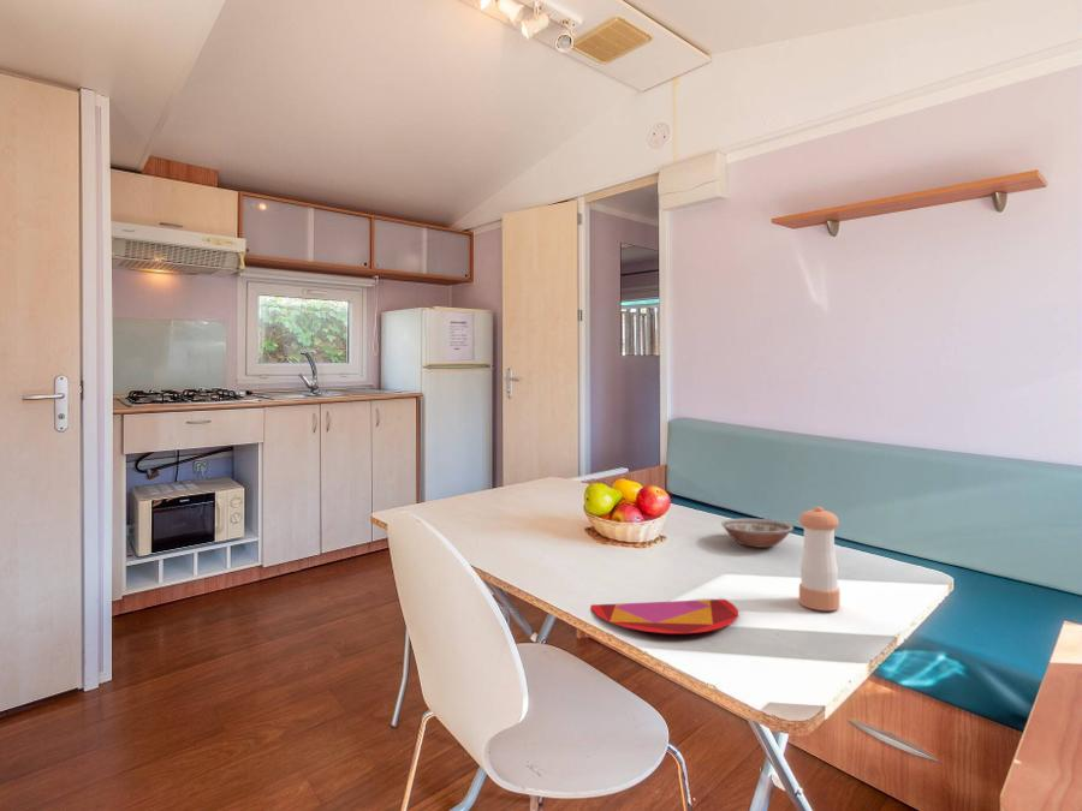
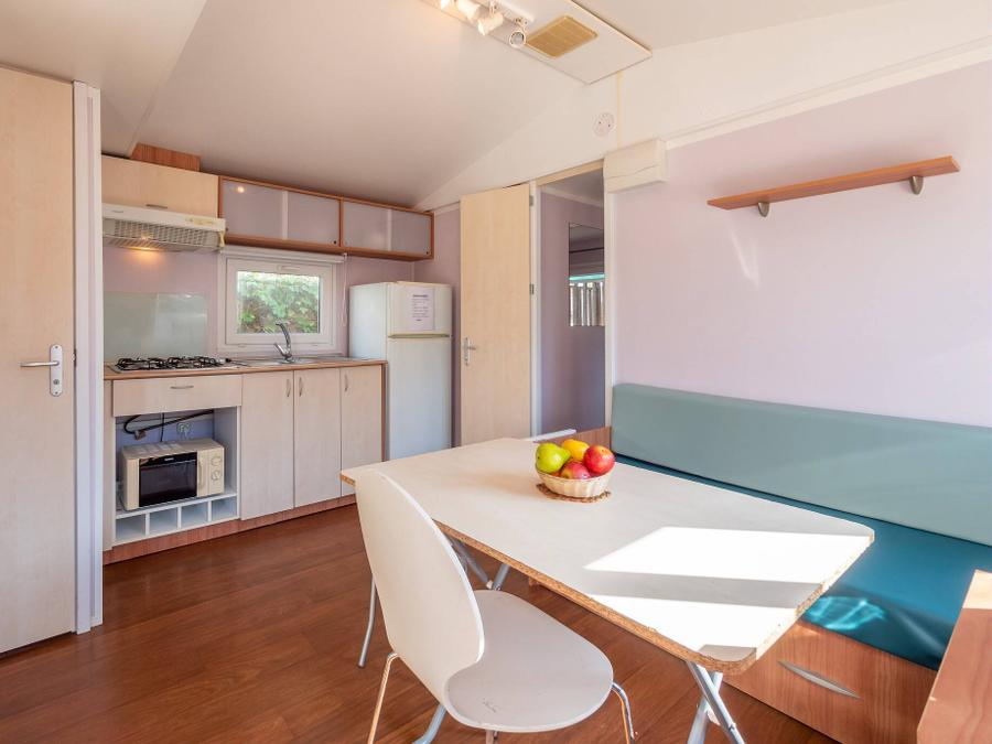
- bowl (756, 533)
- plate (662, 606)
- pepper shaker (819, 555)
